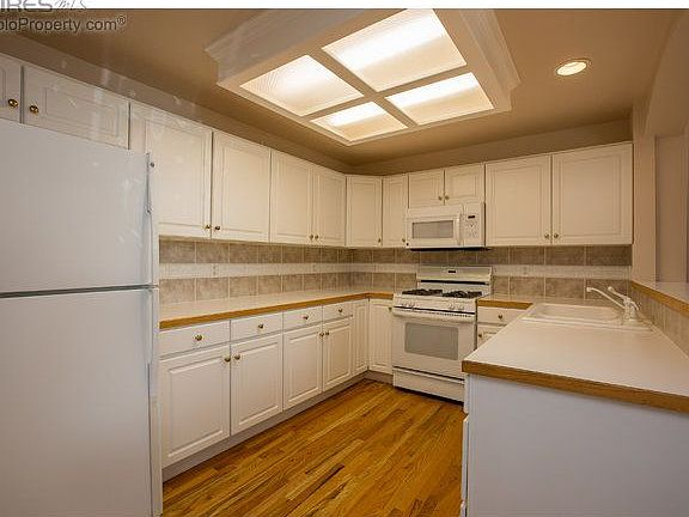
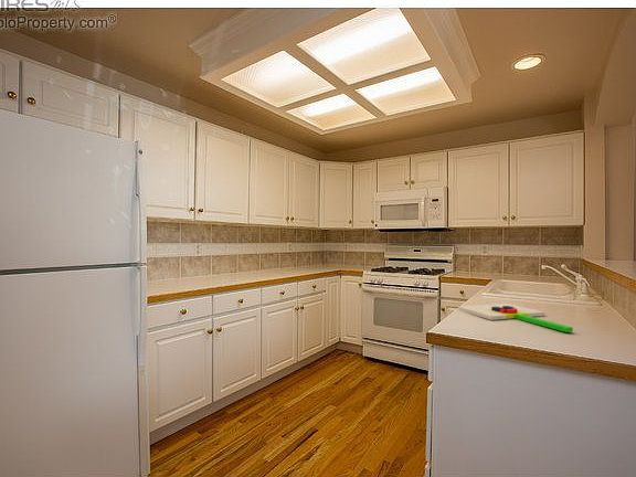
+ chopping board (520, 314)
